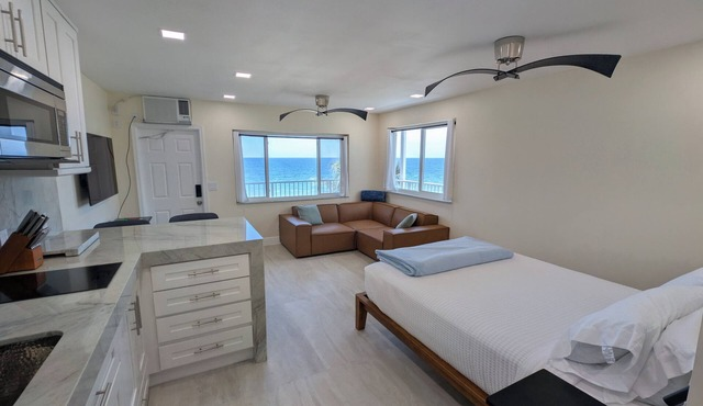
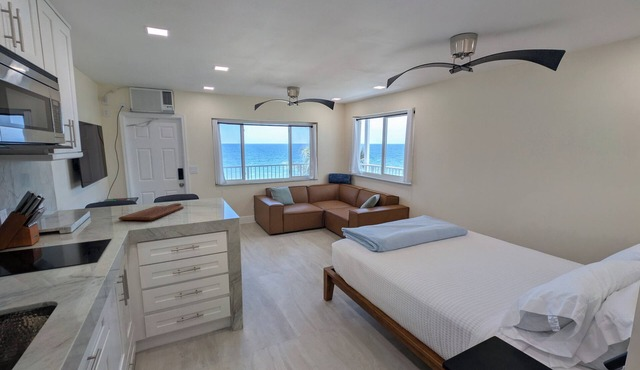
+ cutting board (155, 212)
